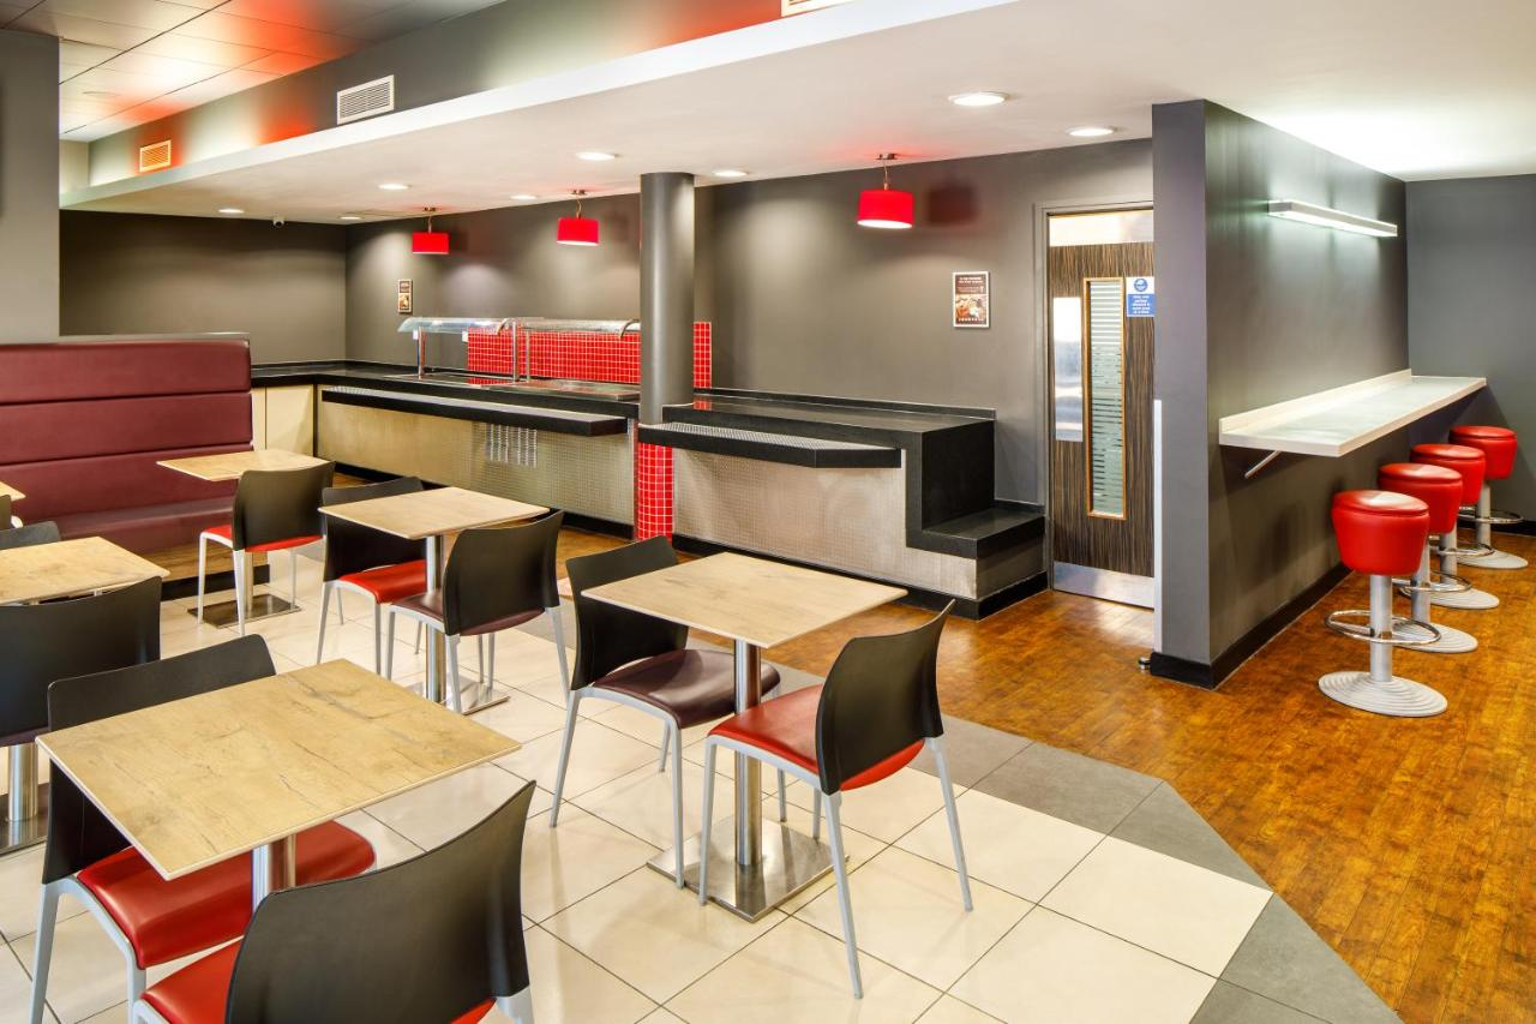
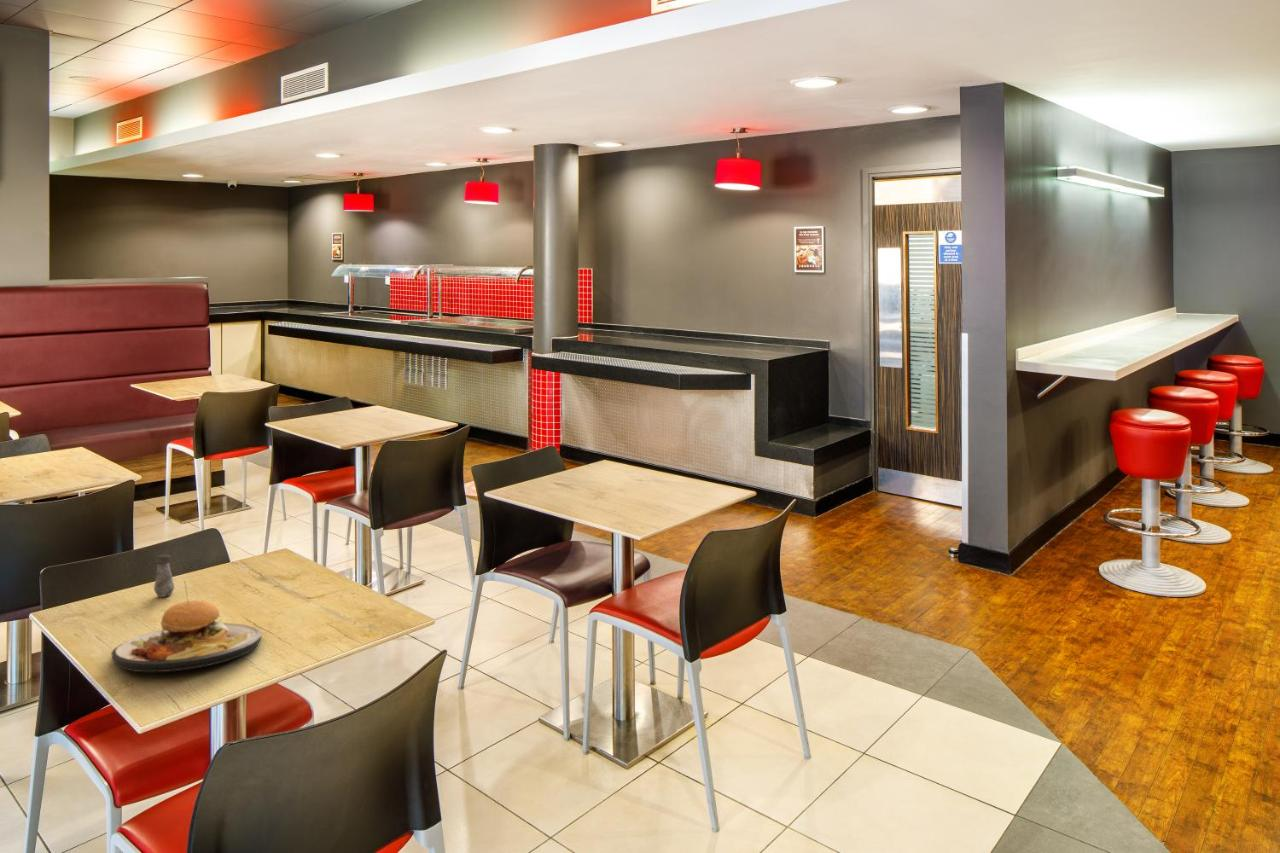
+ salt shaker (163, 575)
+ plate (188, 617)
